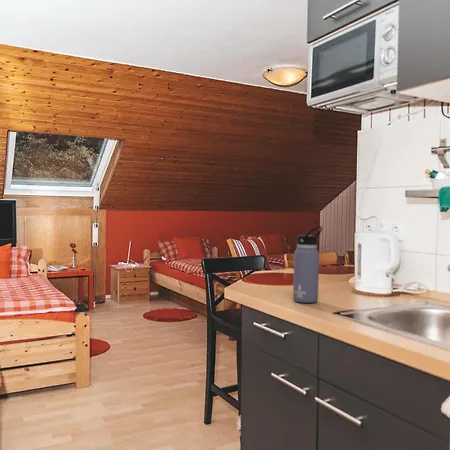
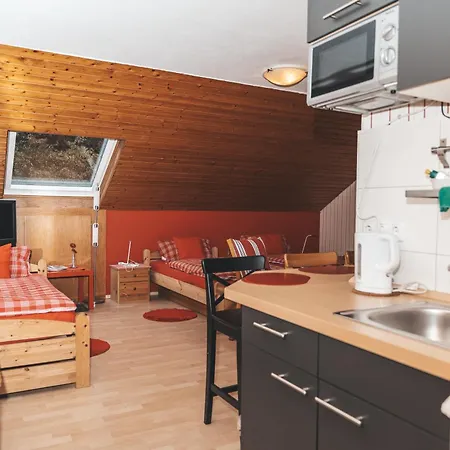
- water bottle (307, 263)
